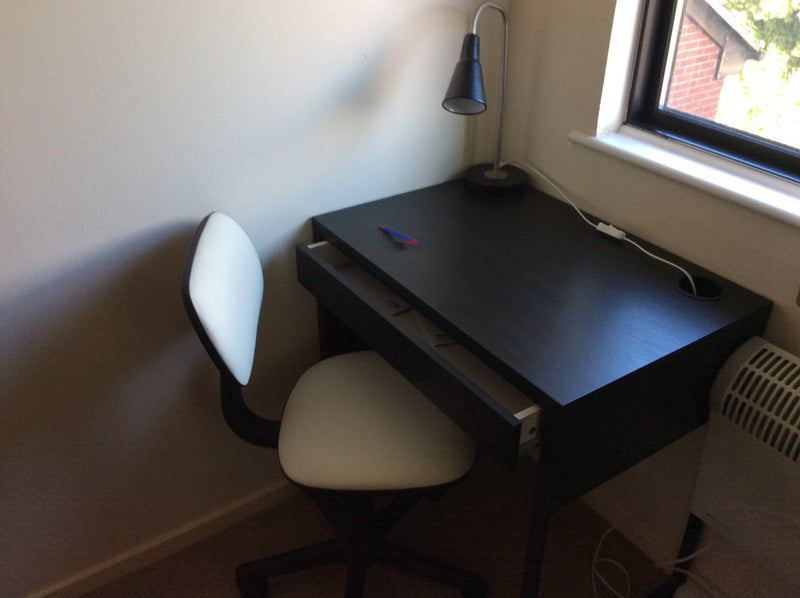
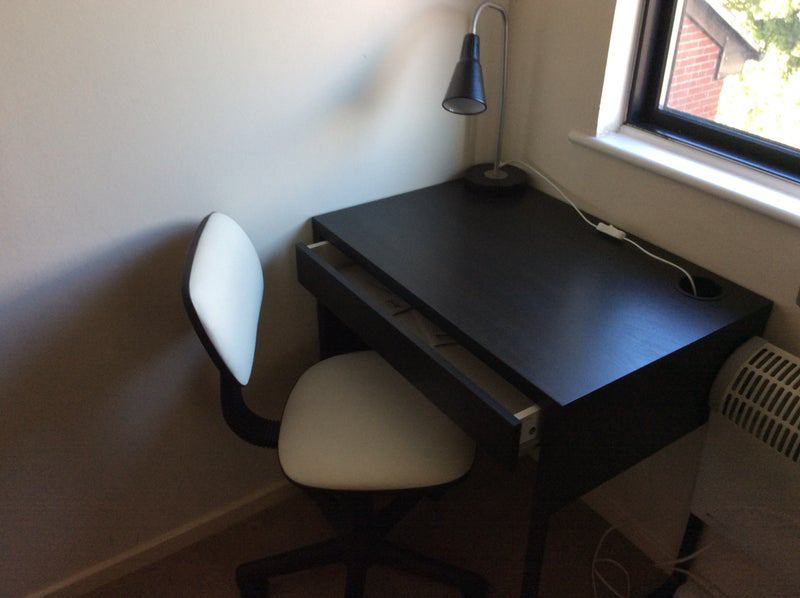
- pen (397, 234)
